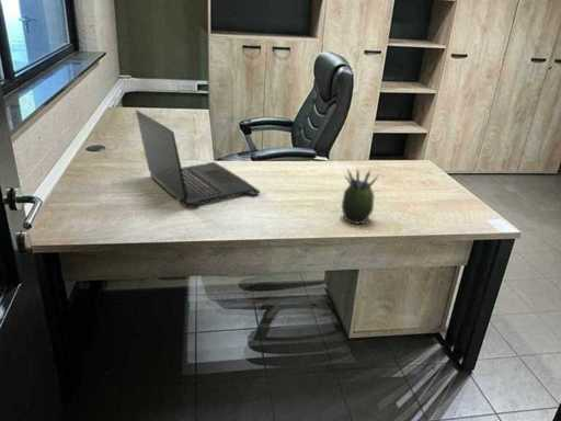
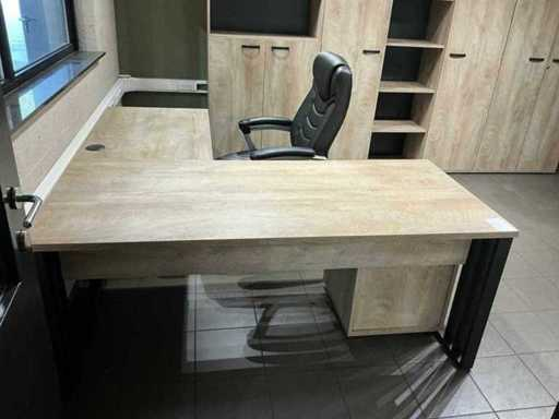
- laptop (197, 164)
- succulent plant (358, 196)
